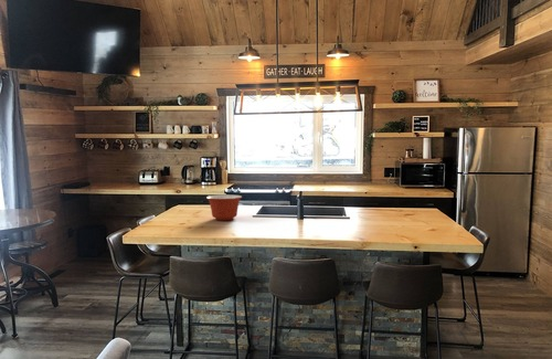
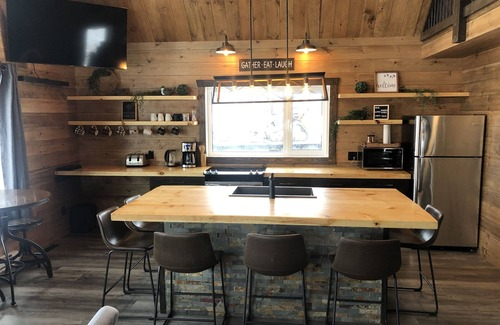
- mixing bowl (224, 208)
